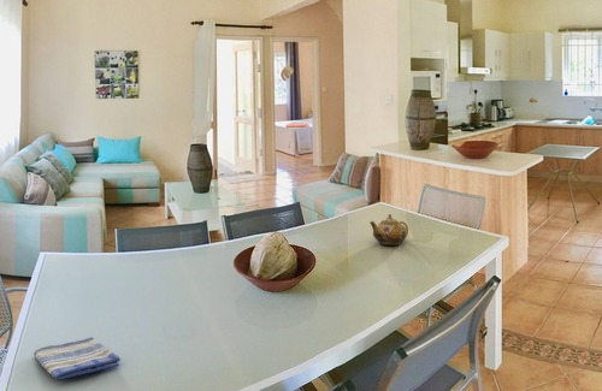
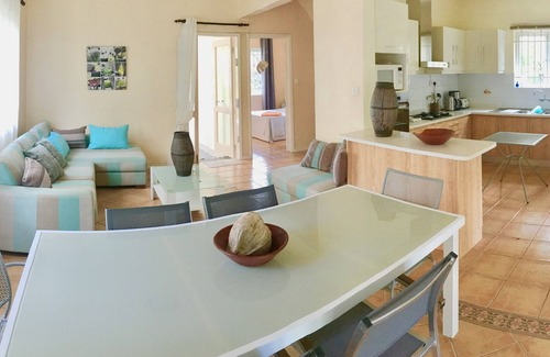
- teapot (389, 229)
- dish towel (76, 356)
